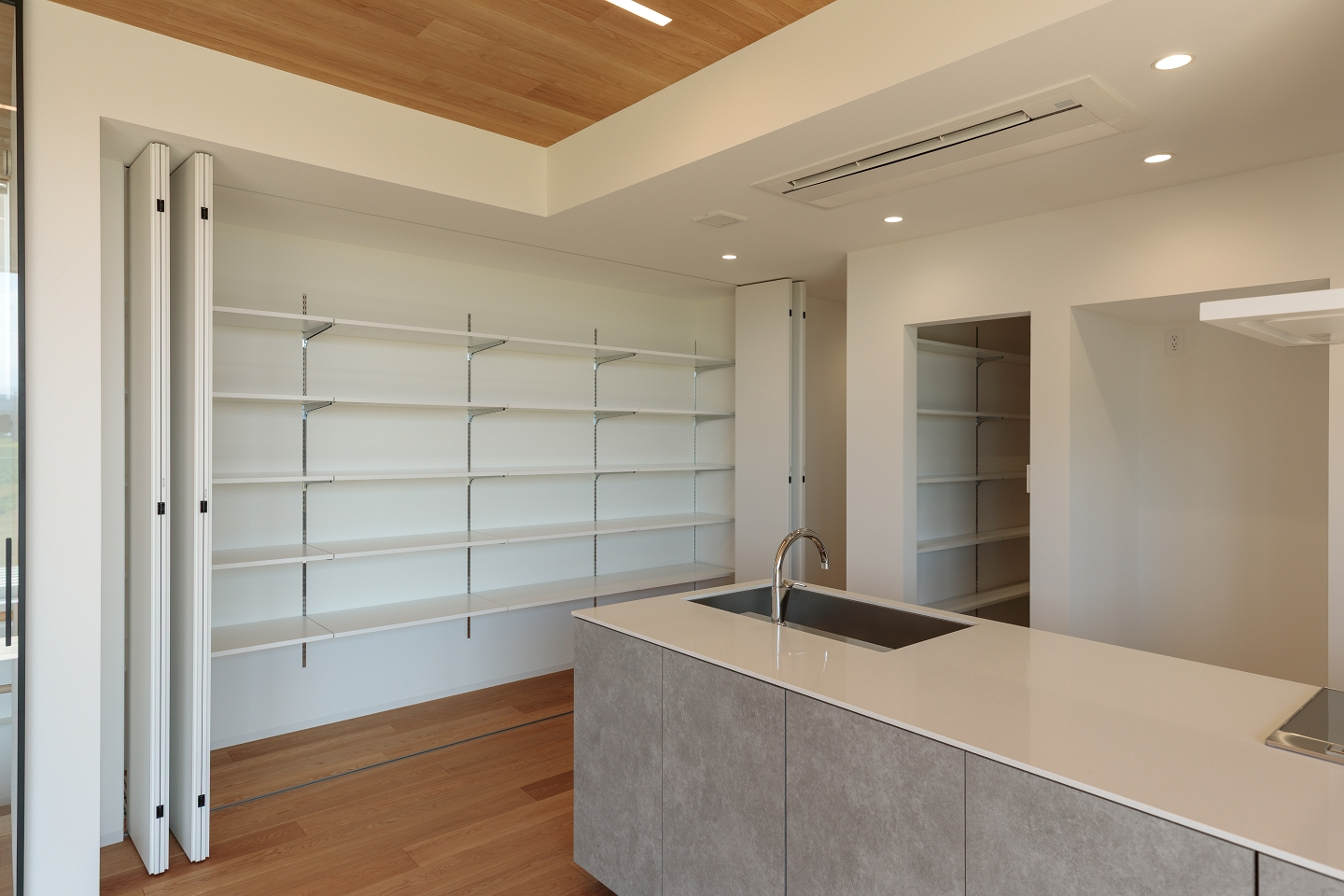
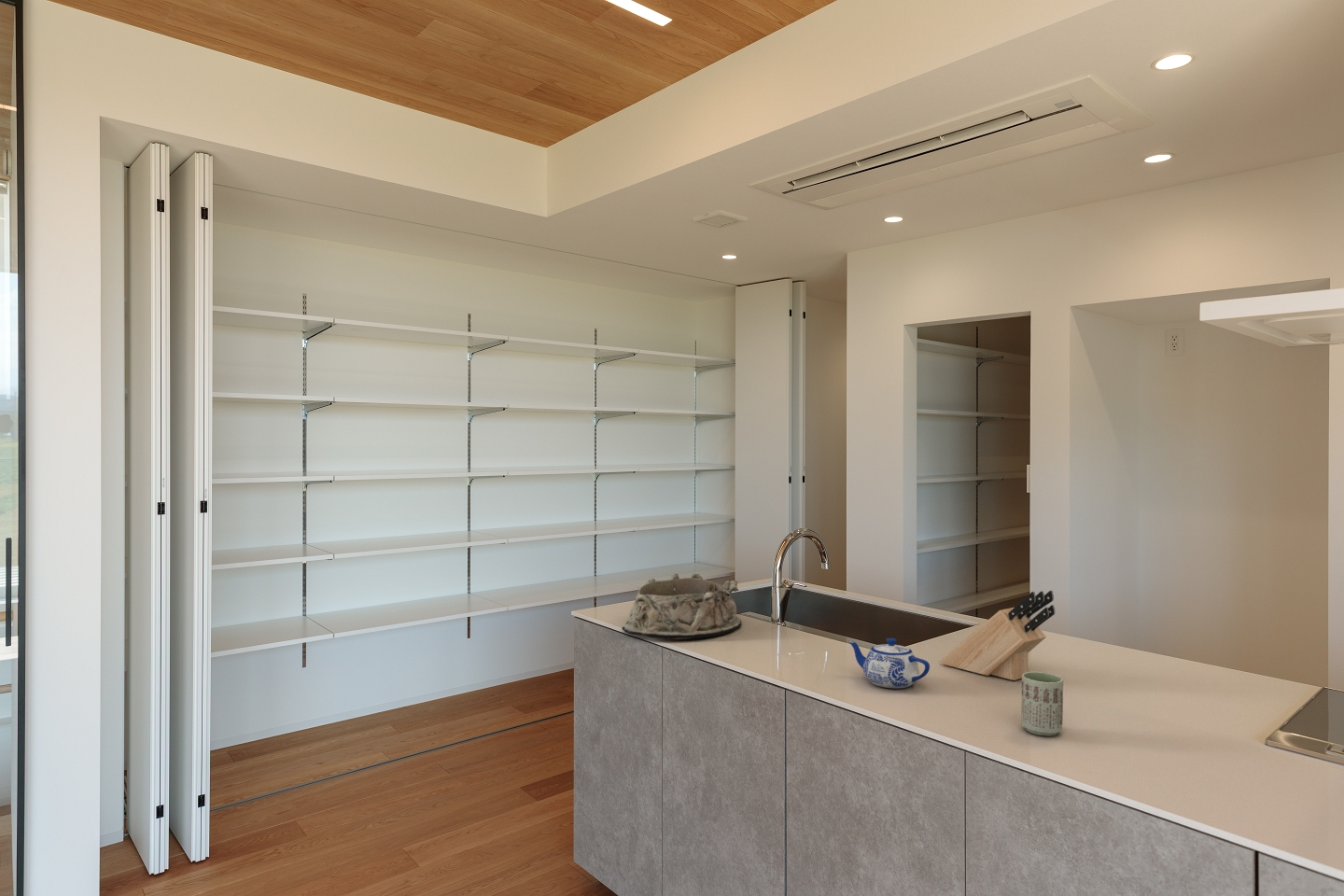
+ knife block (999, 628)
+ teapot (887, 660)
+ cup (1042, 704)
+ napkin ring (684, 603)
